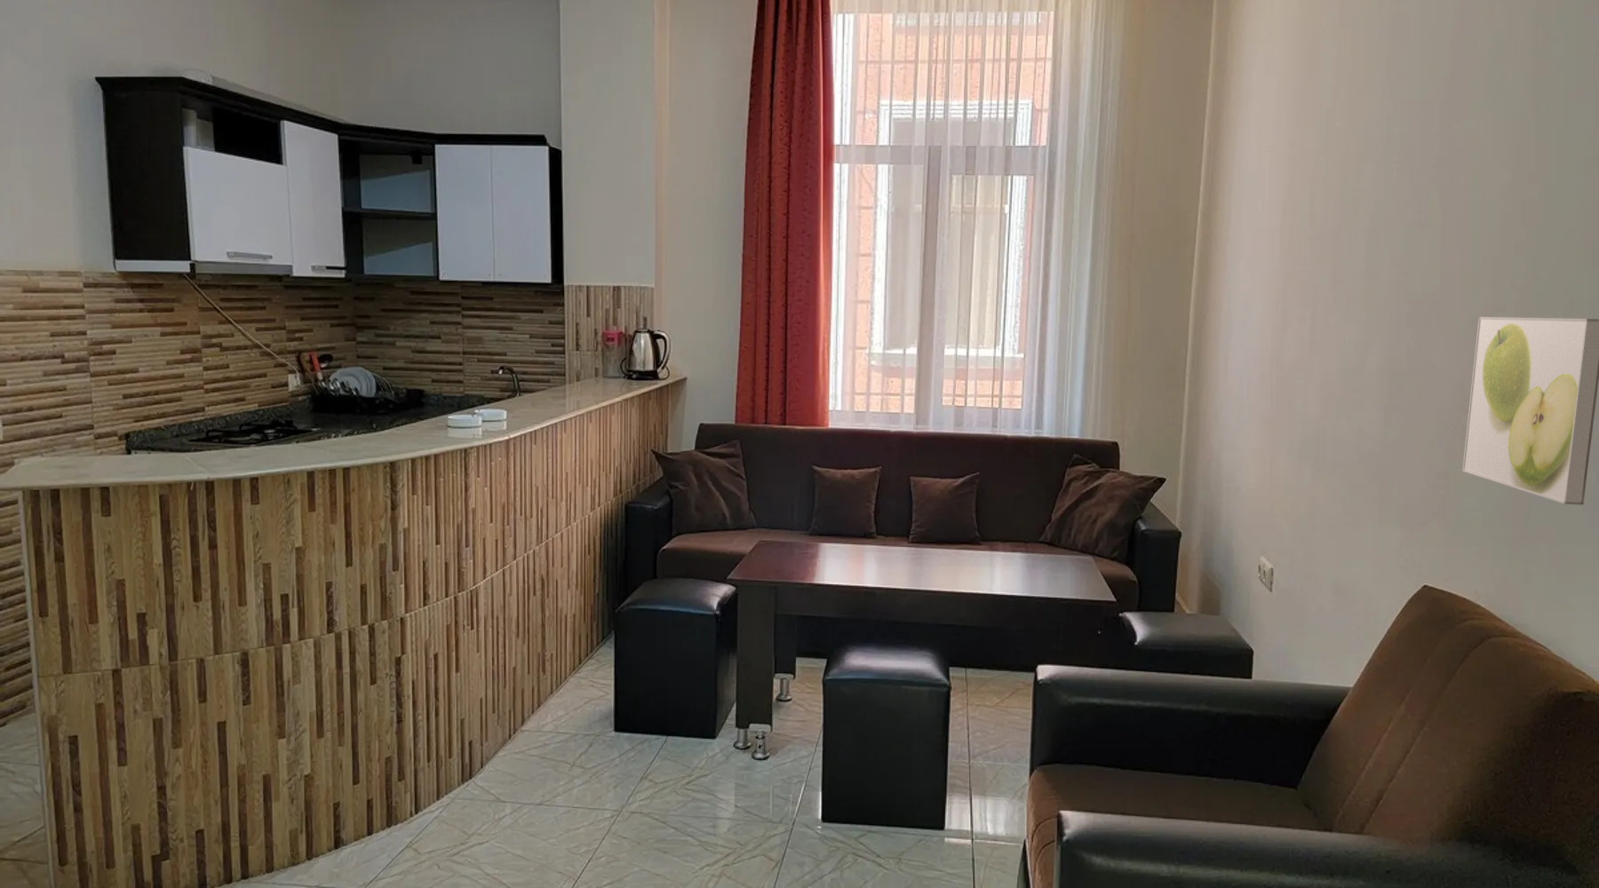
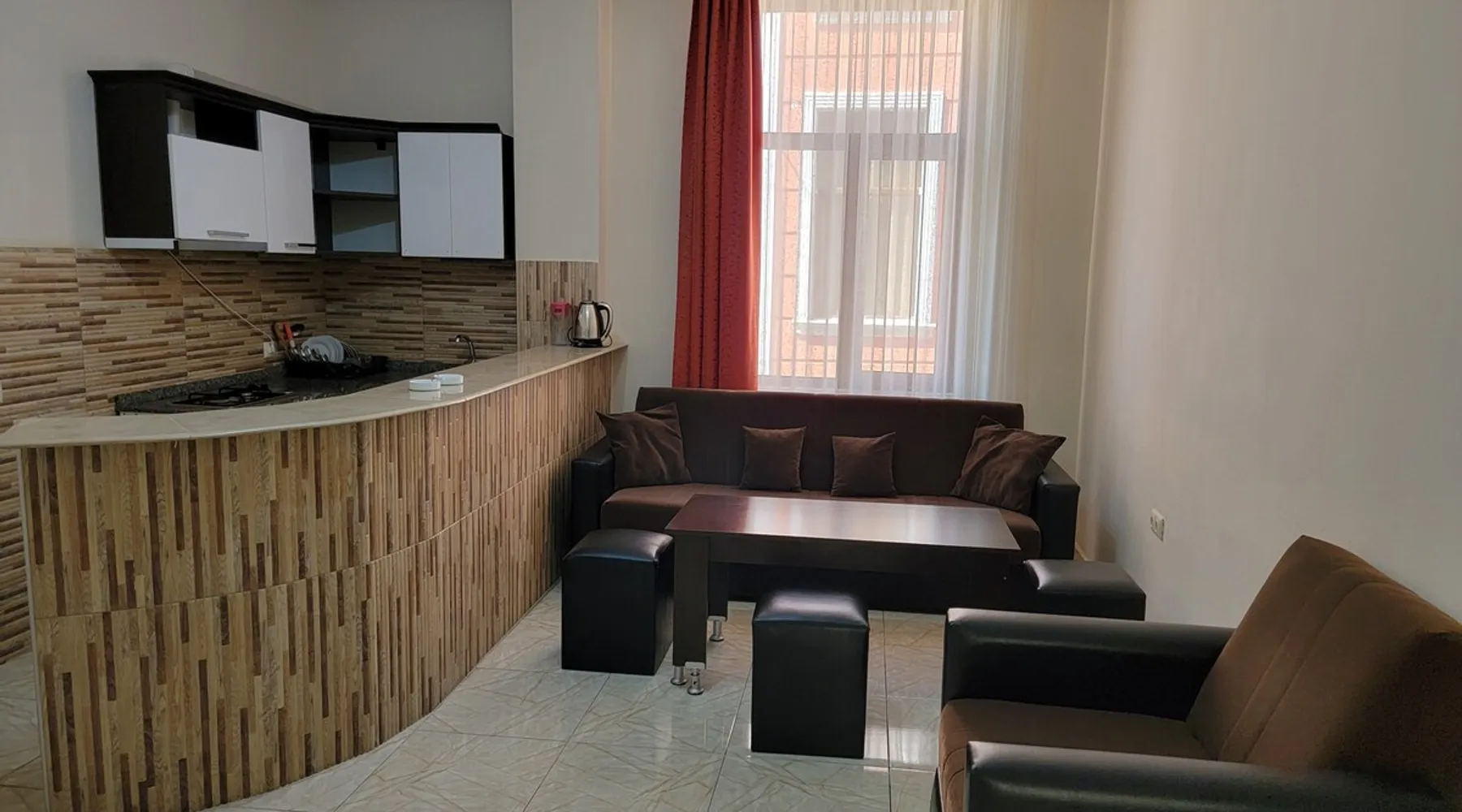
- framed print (1526, 402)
